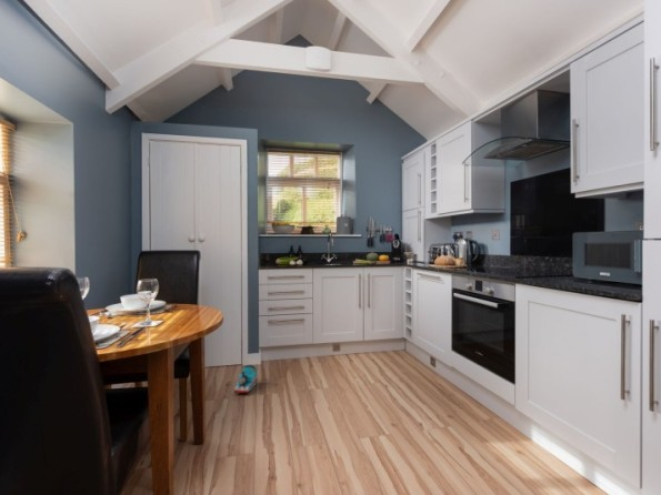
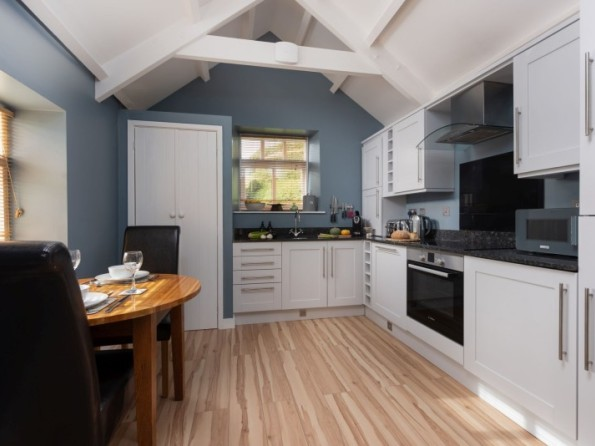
- toy train (246, 378)
